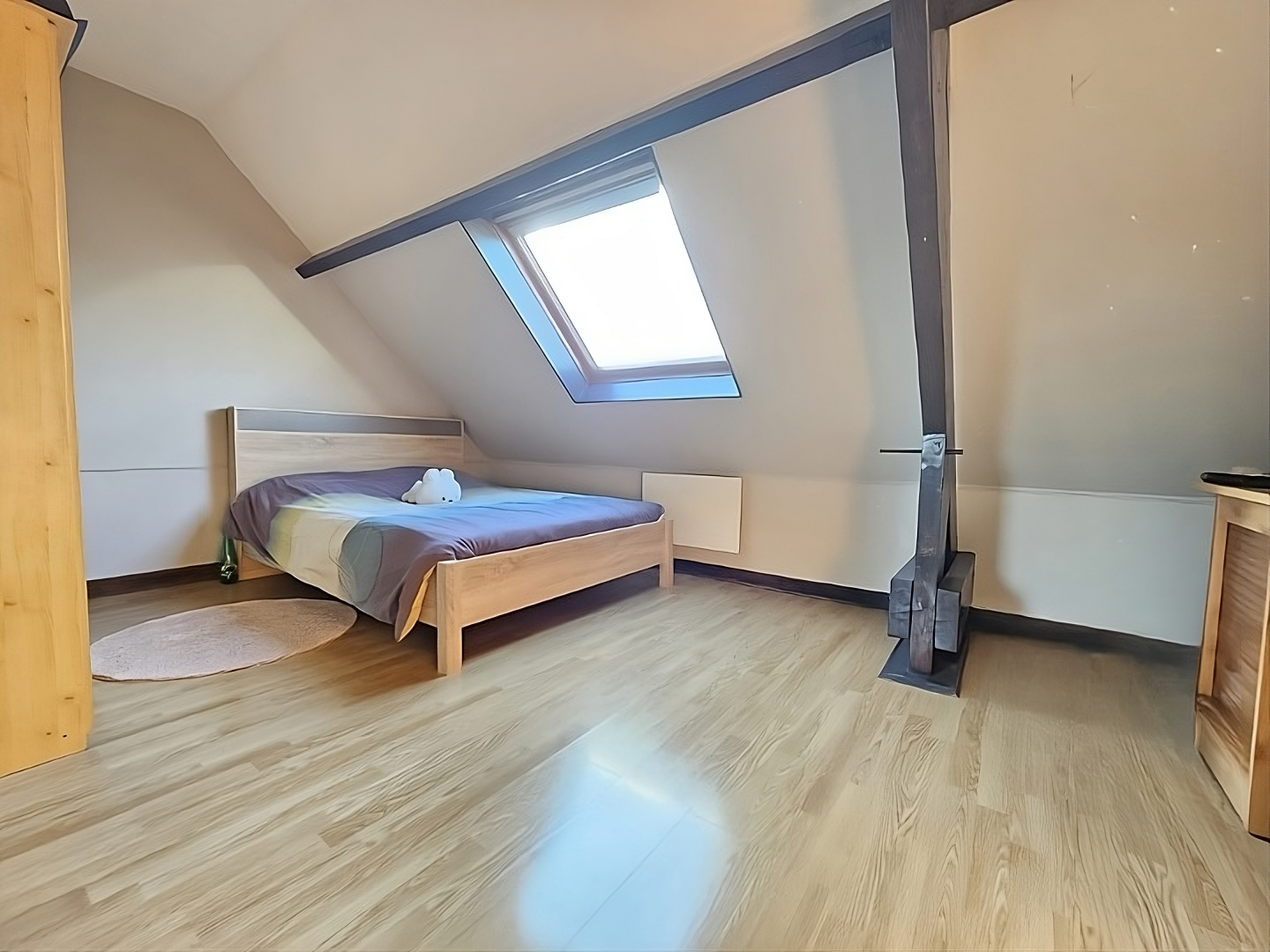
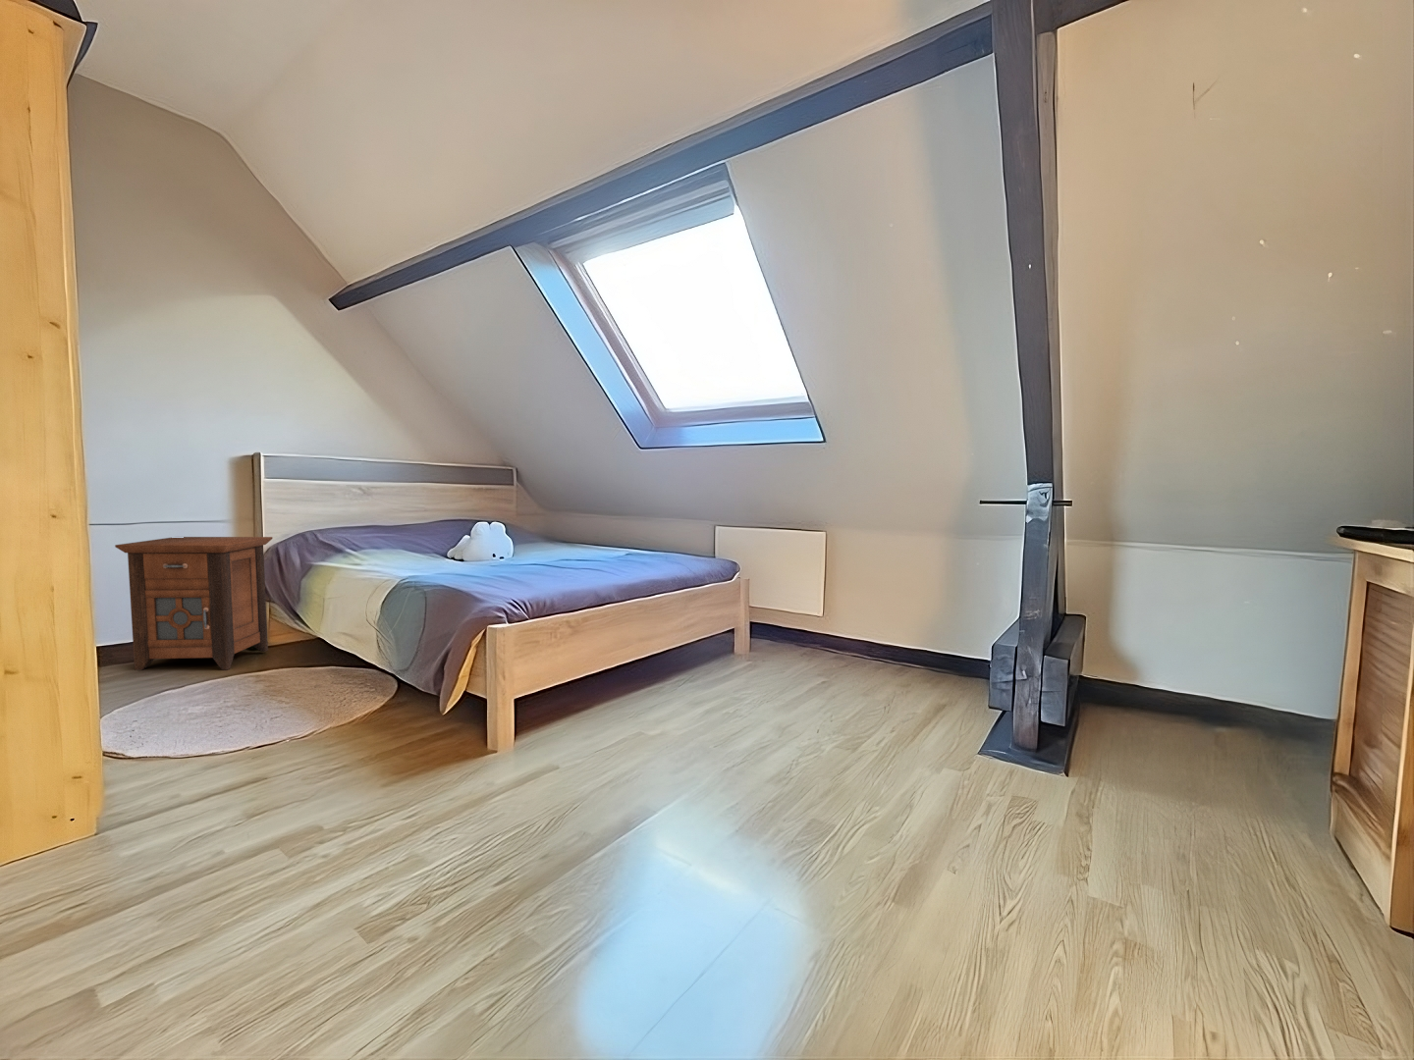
+ nightstand (203, 600)
